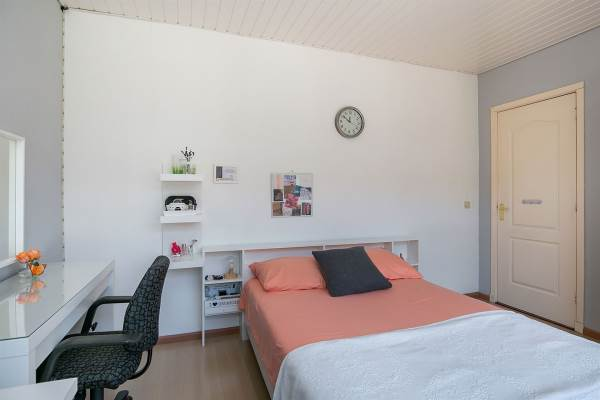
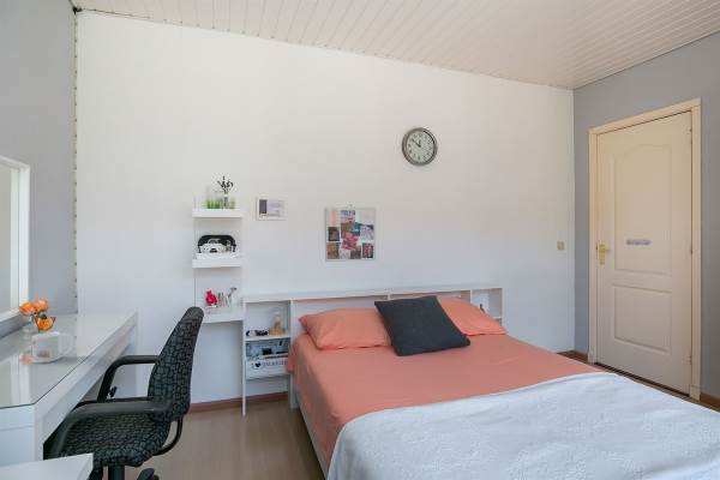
+ mug (53, 346)
